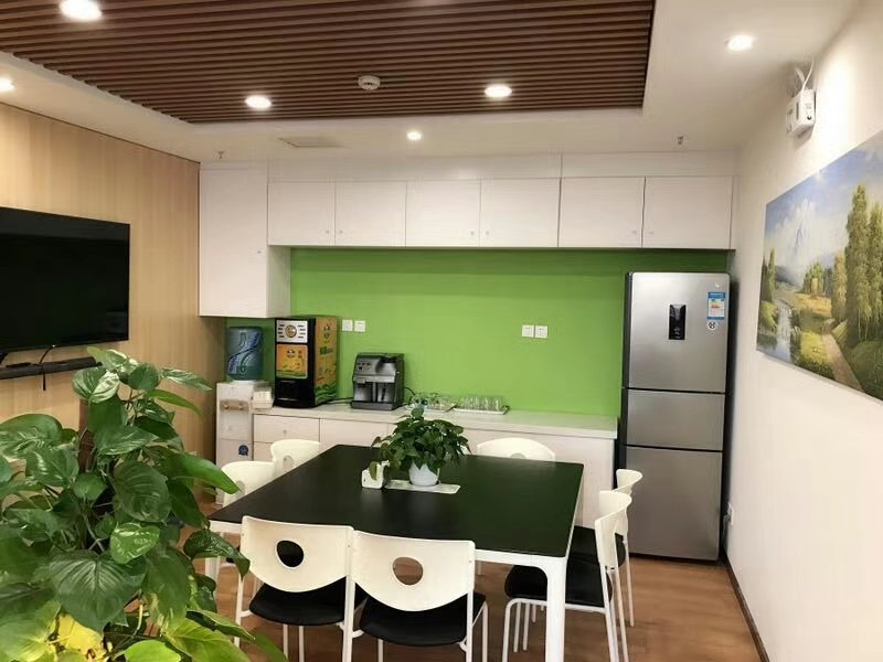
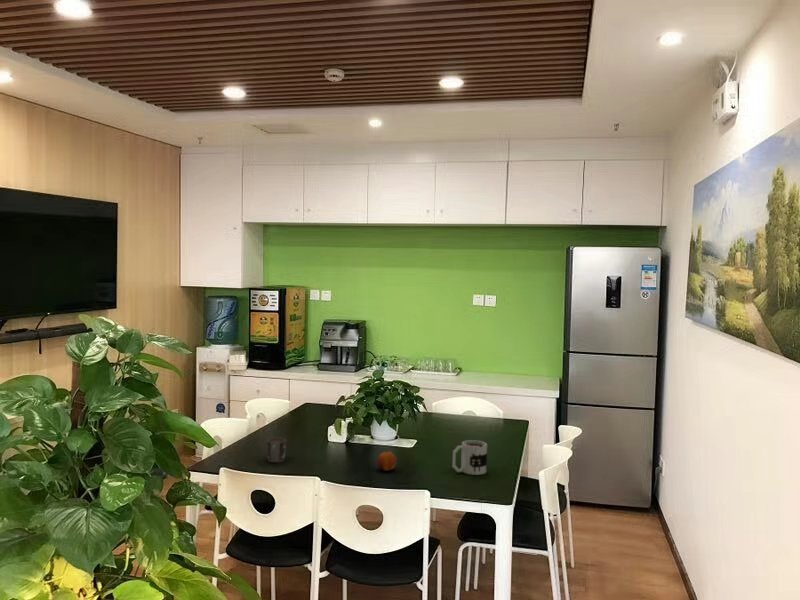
+ mug (468, 457)
+ mug (275, 451)
+ fruit (386, 460)
